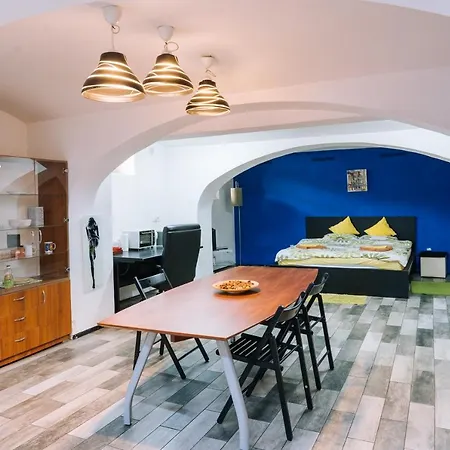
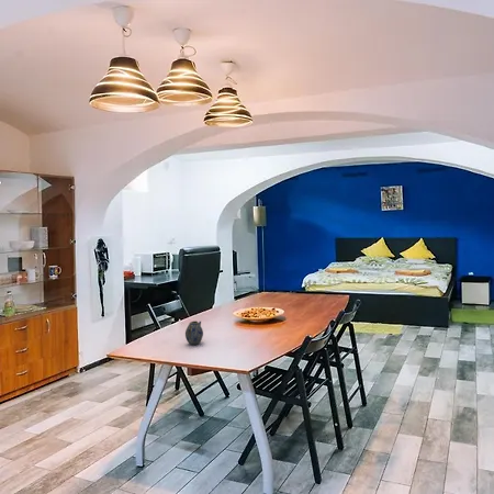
+ teapot (194, 332)
